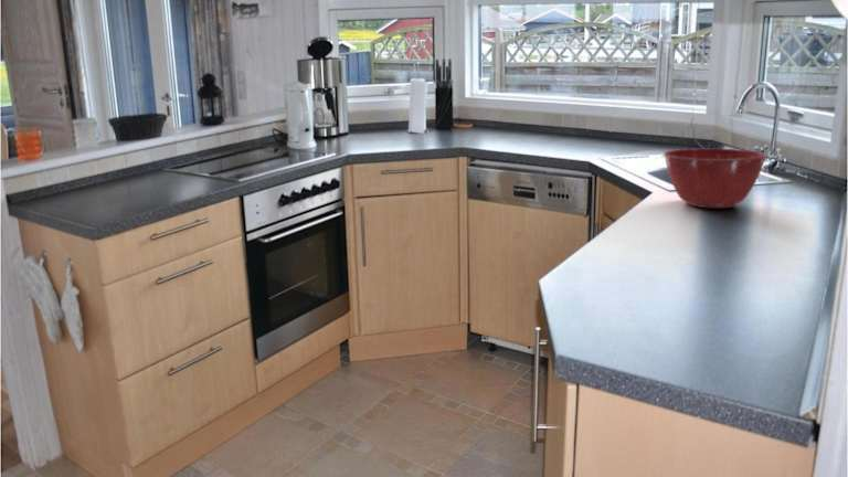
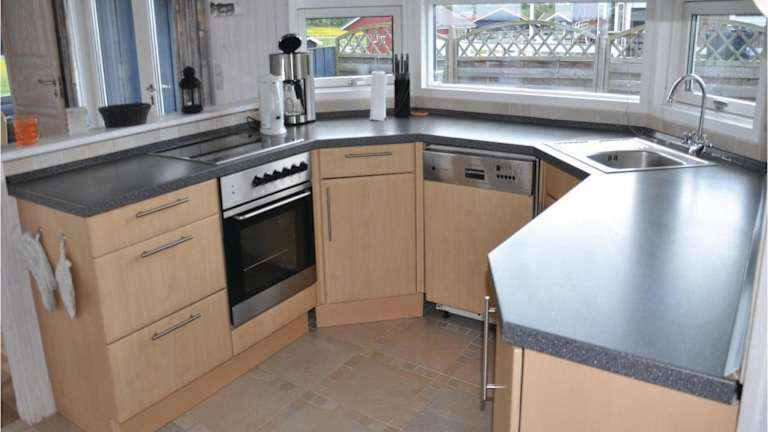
- mixing bowl (712, 178)
